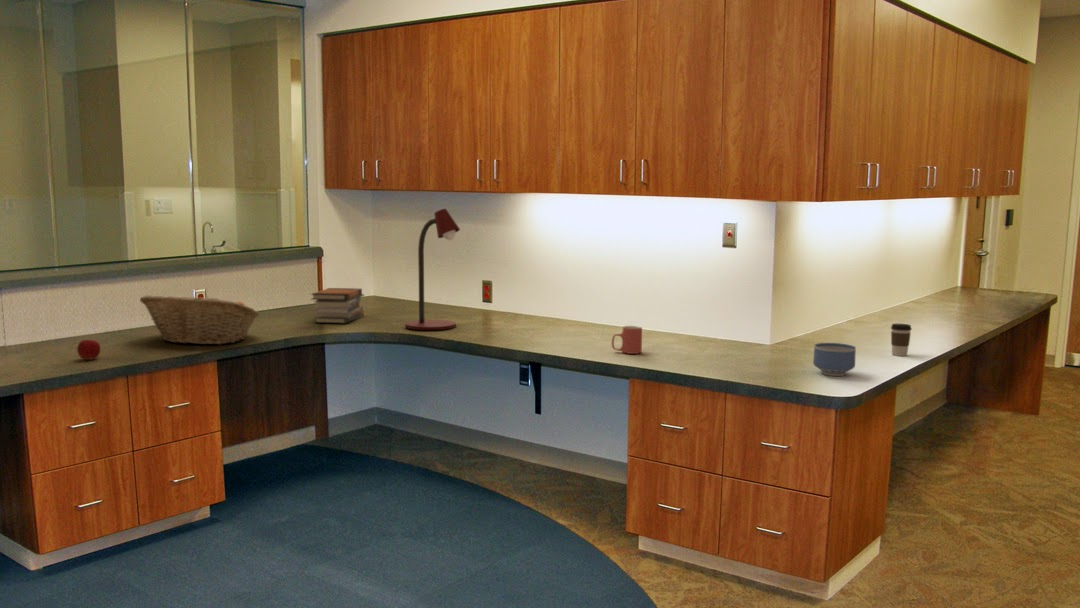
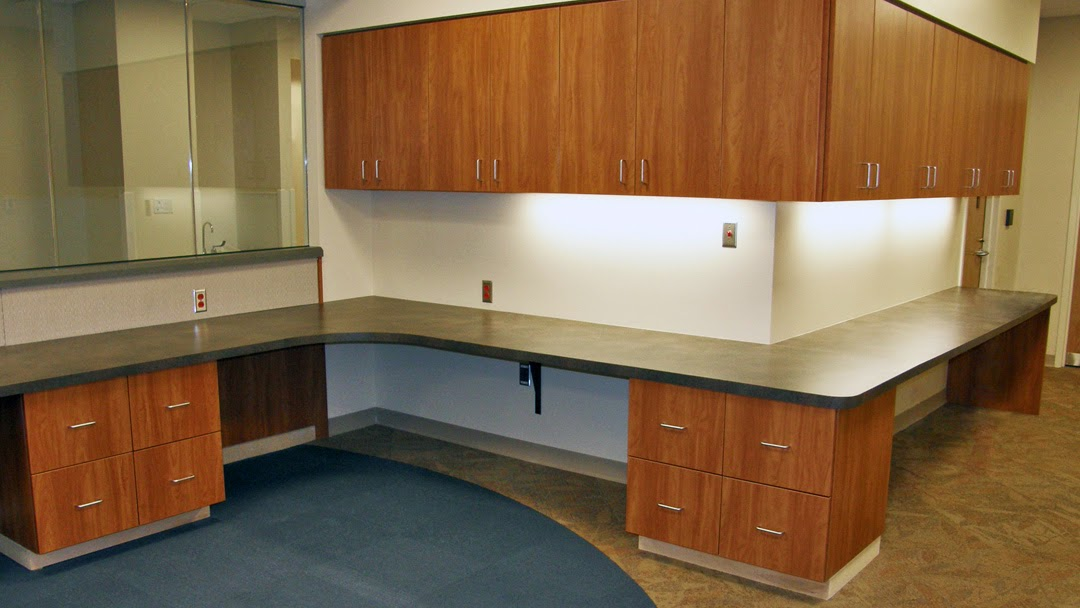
- book stack (338, 305)
- mug (626, 339)
- bowl (834, 359)
- desk lamp (423, 267)
- coffee cup (900, 339)
- apple (88, 349)
- fruit basket (200, 315)
